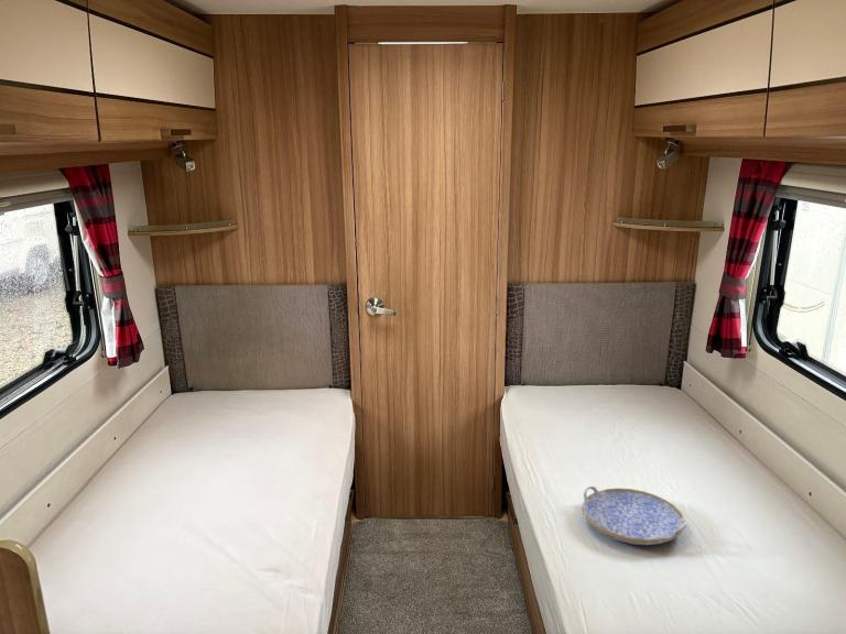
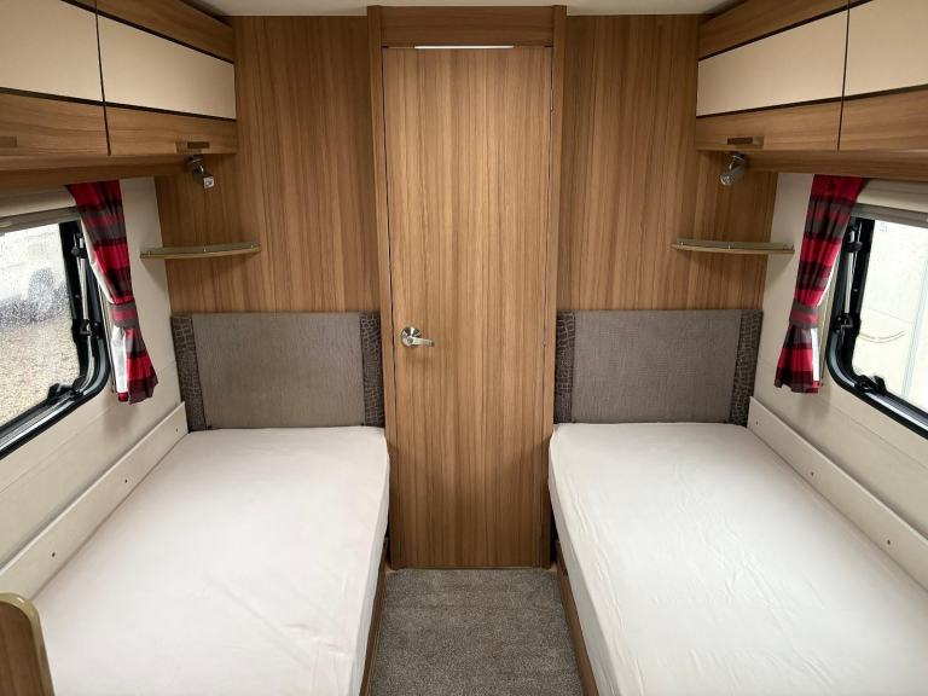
- serving tray (631, 514)
